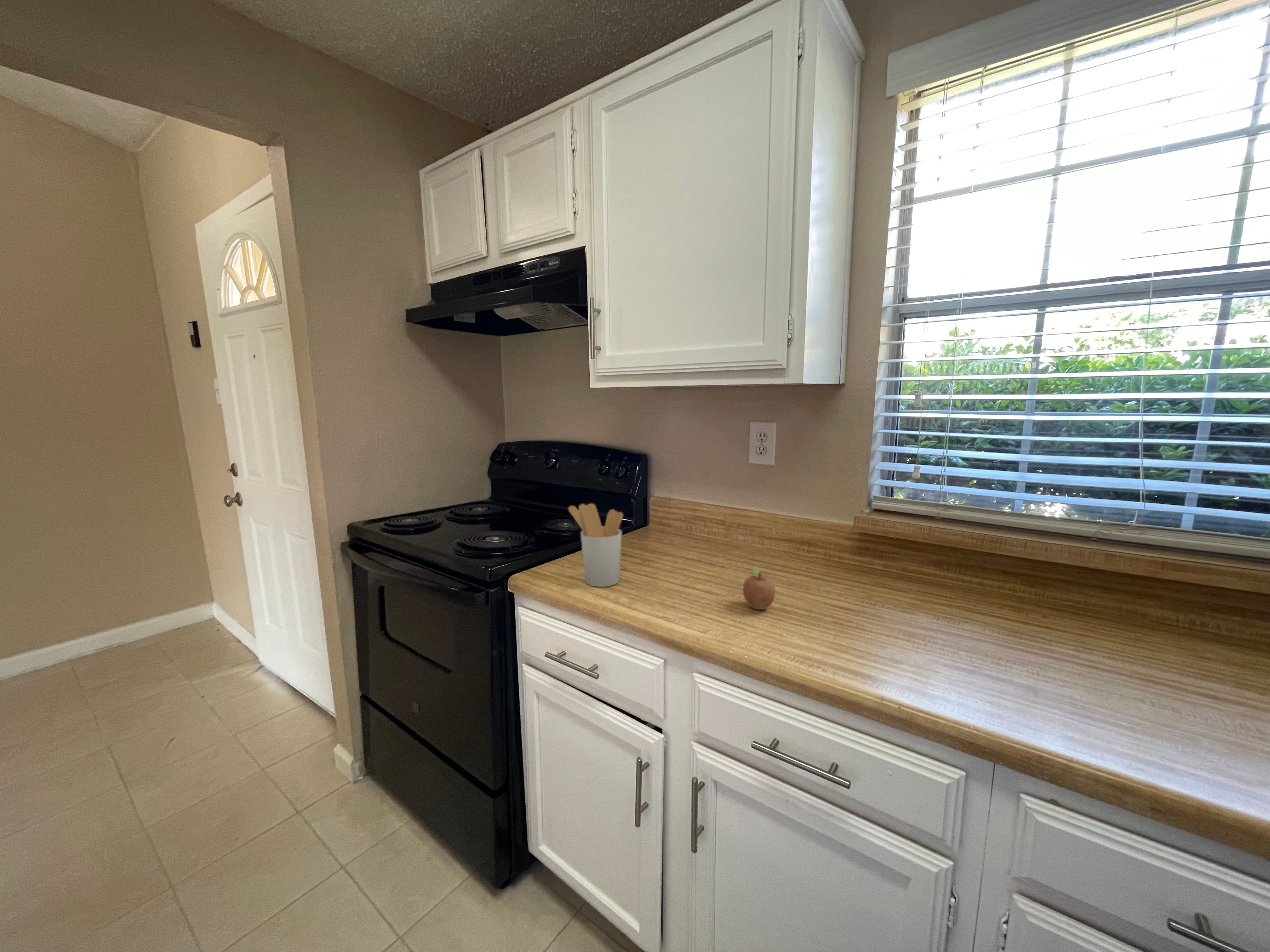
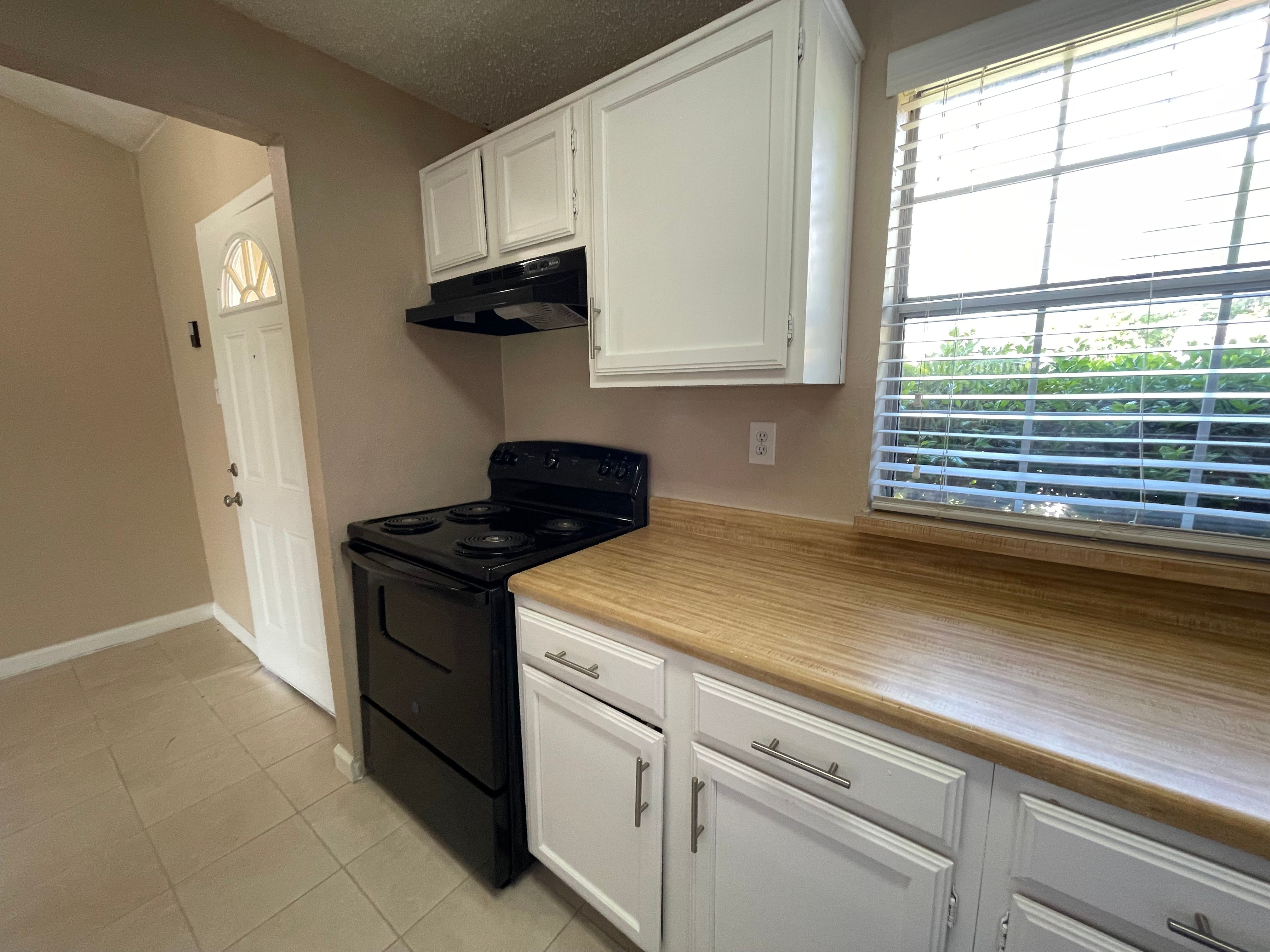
- utensil holder (595, 542)
- fruit (759, 588)
